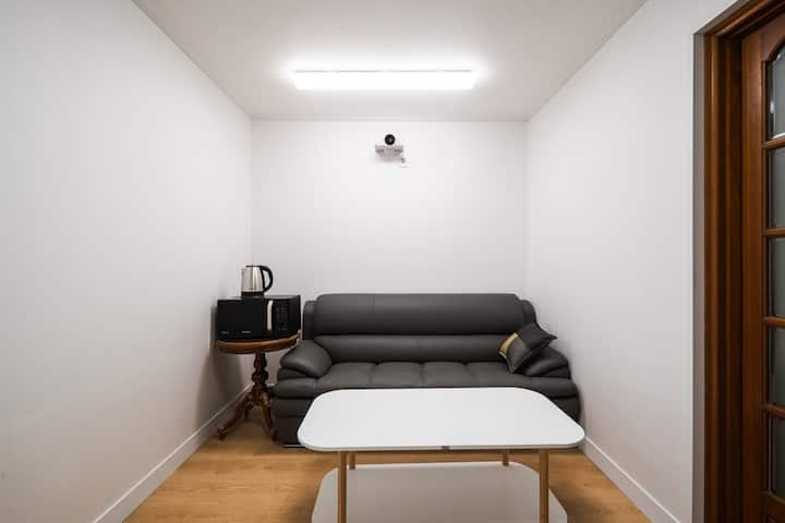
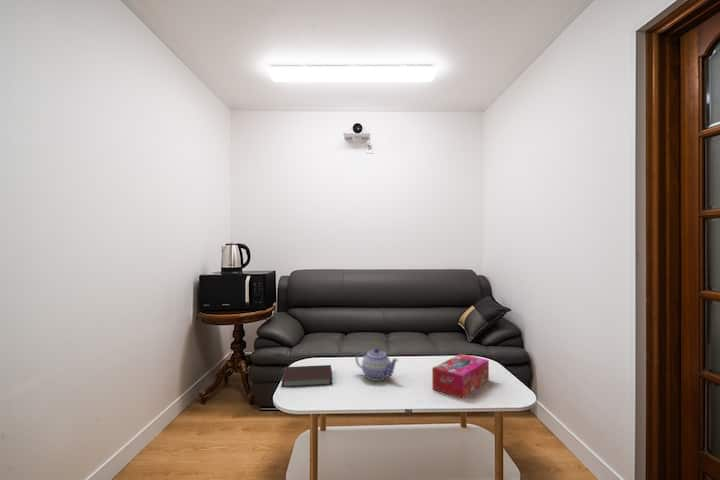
+ teapot (376, 362)
+ tissue box (461, 374)
+ notebook (307, 375)
